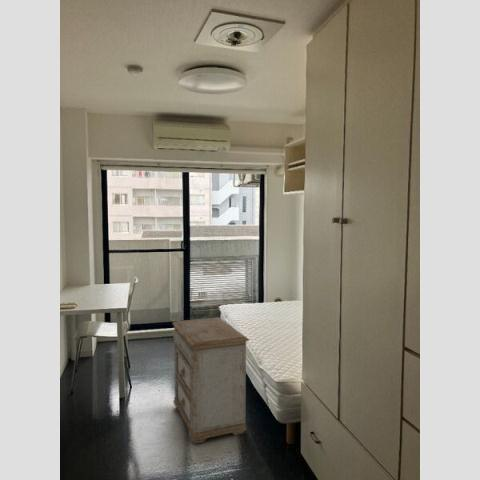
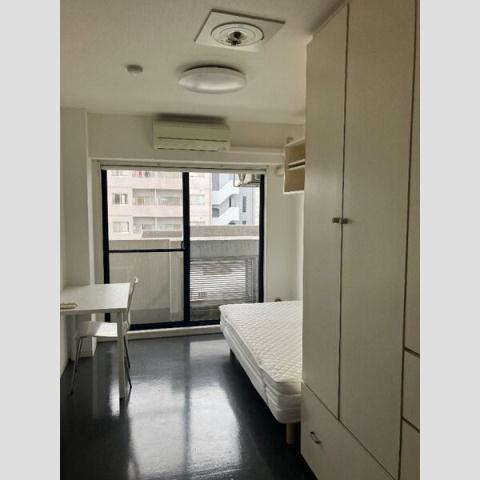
- nightstand (207, 374)
